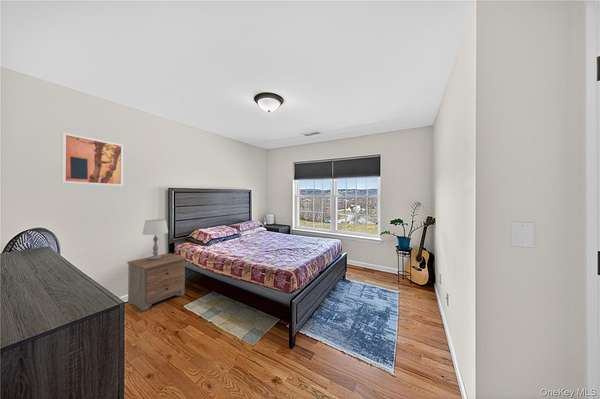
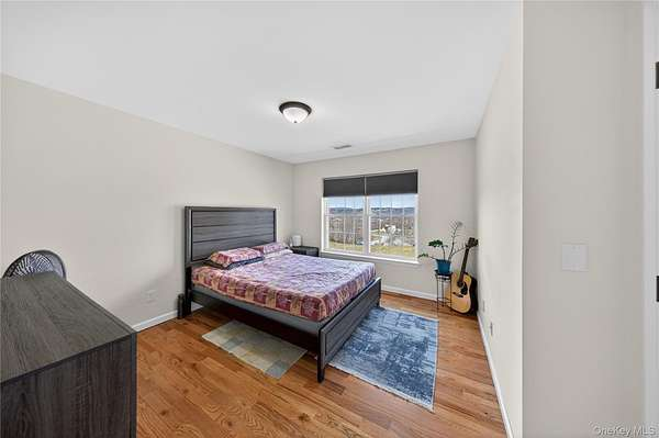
- table lamp (155, 239)
- wall art (95, 162)
- nightstand (158, 279)
